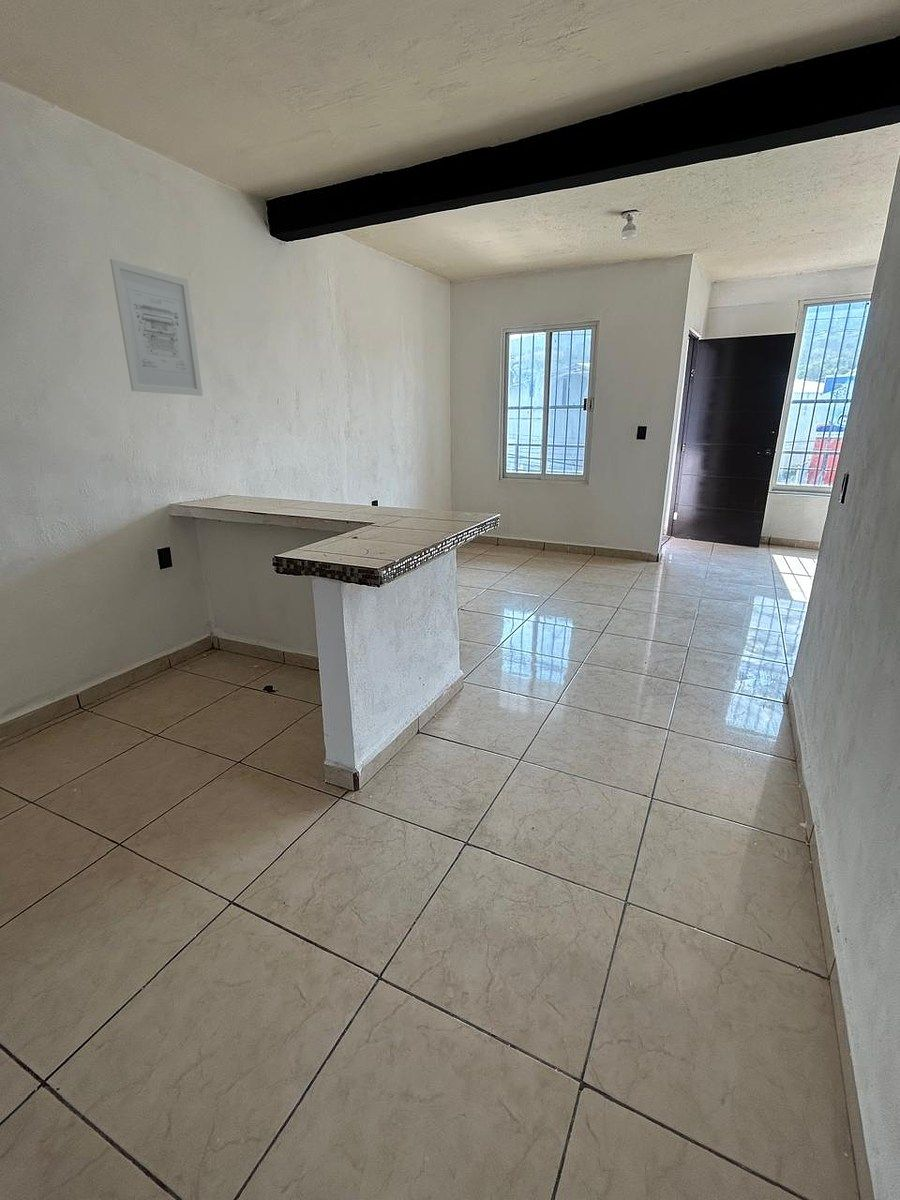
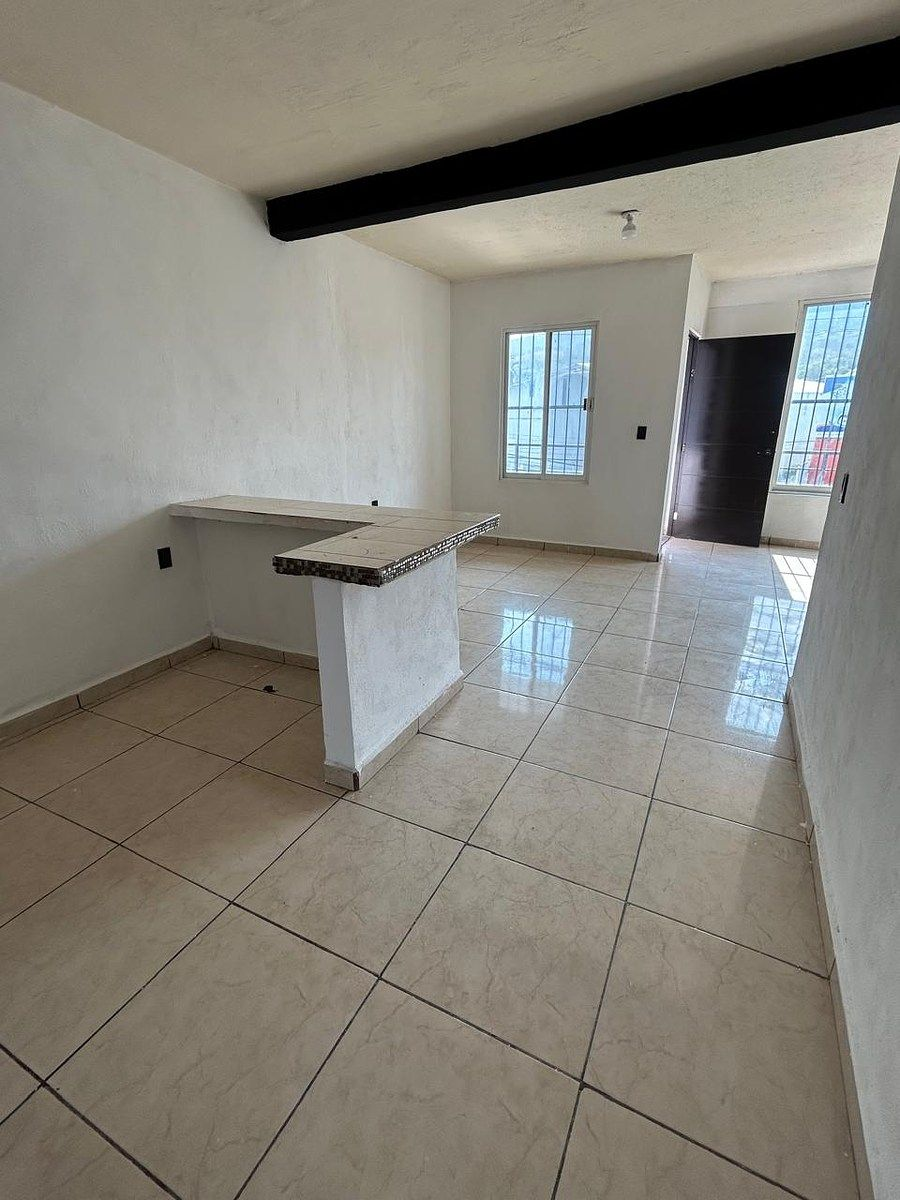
- wall art (160, 333)
